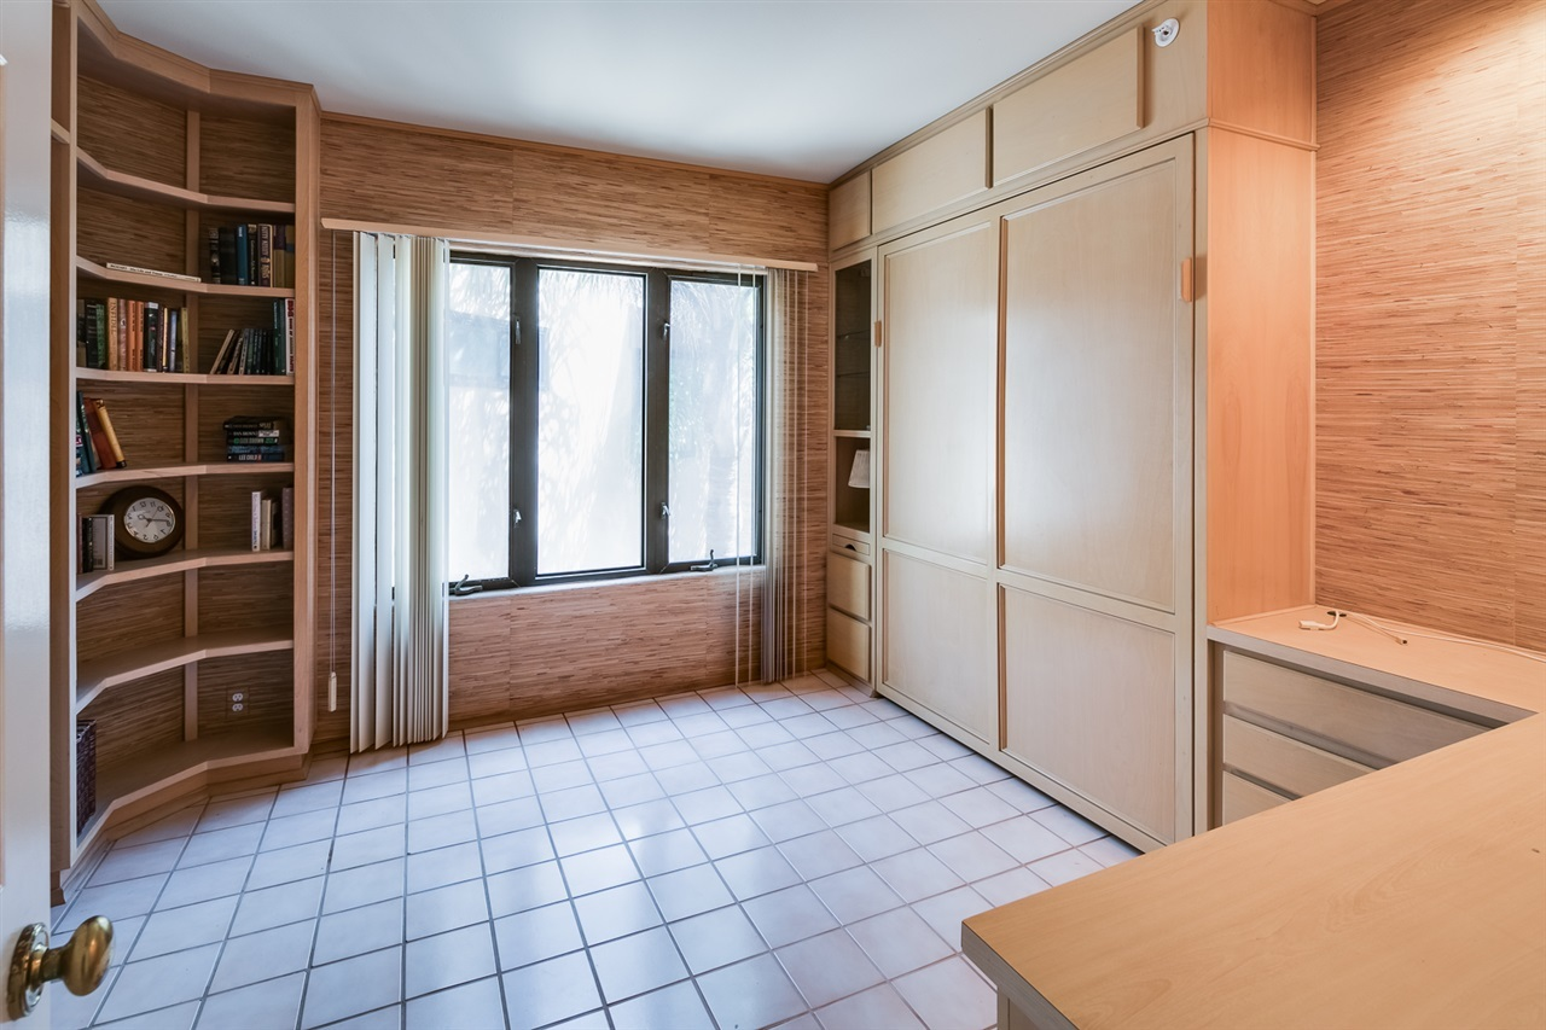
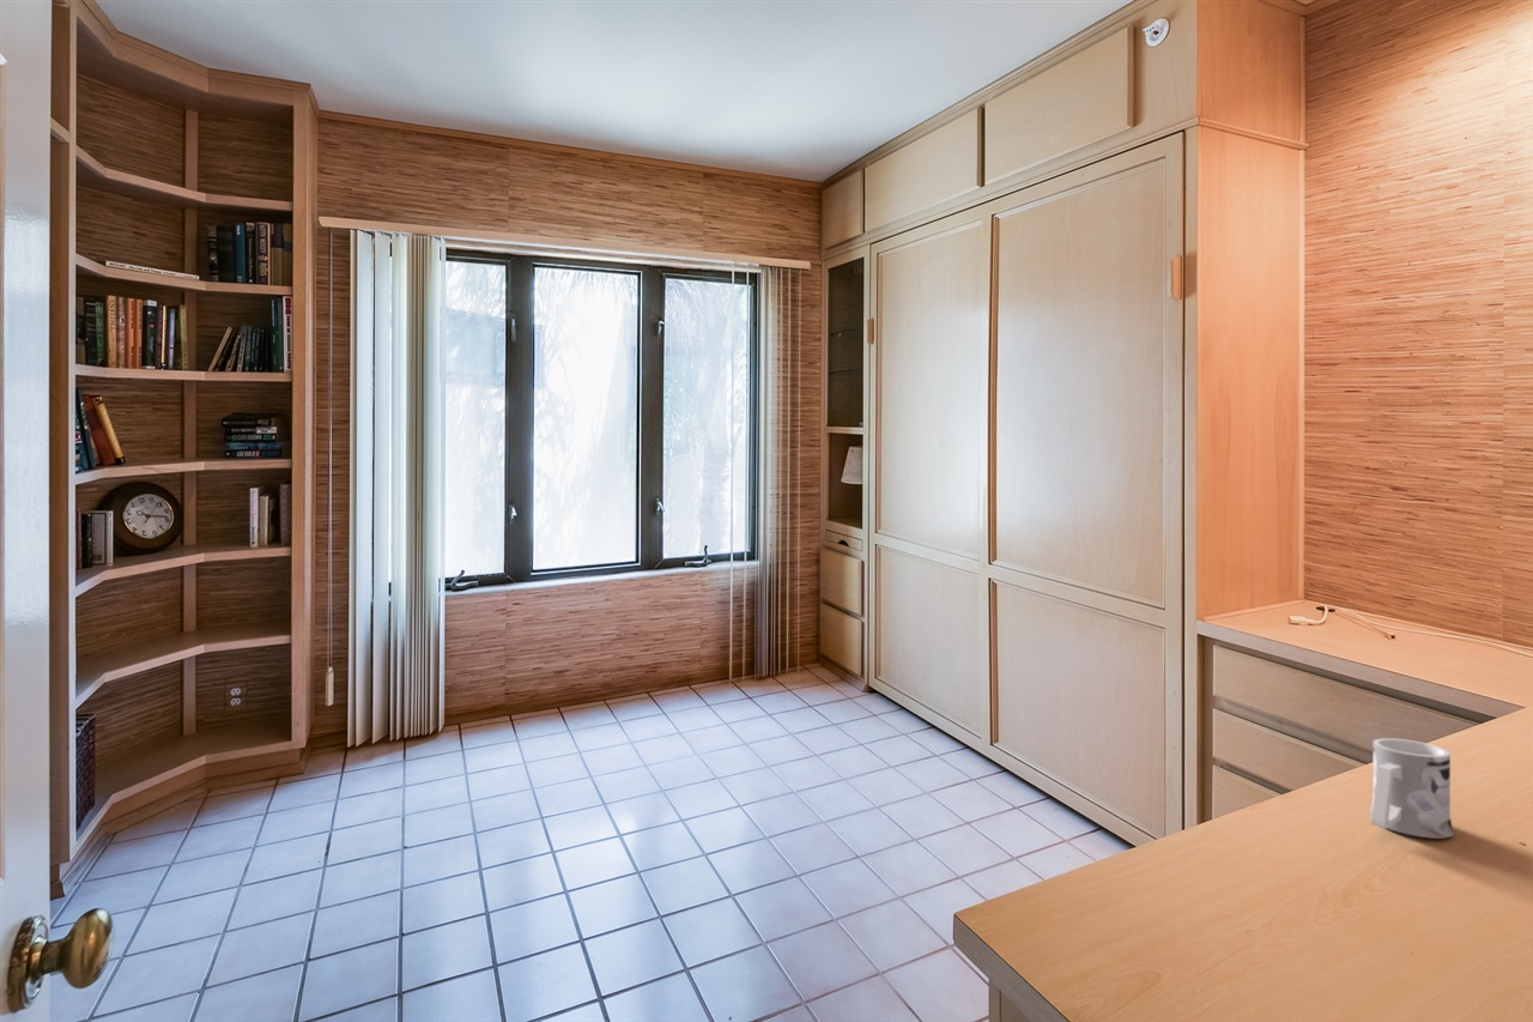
+ mug (1402, 787)
